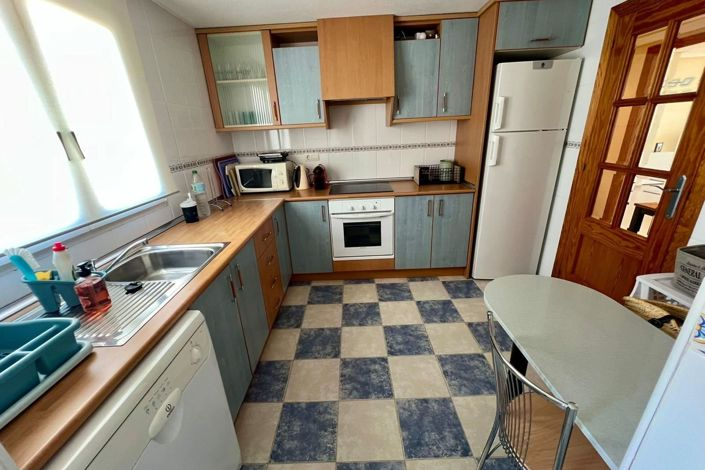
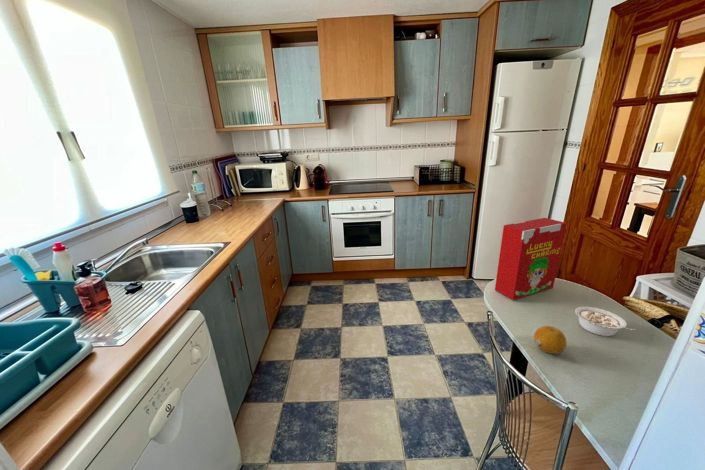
+ legume (600, 321)
+ fruit (549, 339)
+ cereal box (530, 258)
